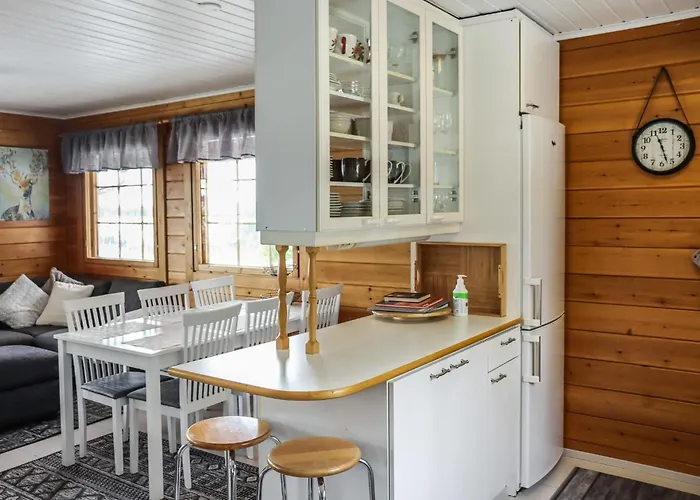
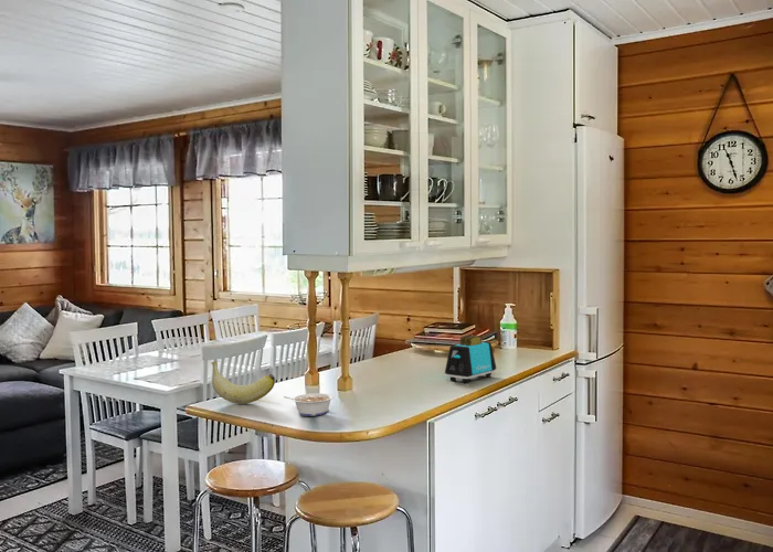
+ legume (311, 403)
+ toaster (470, 357)
+ banana (242, 385)
